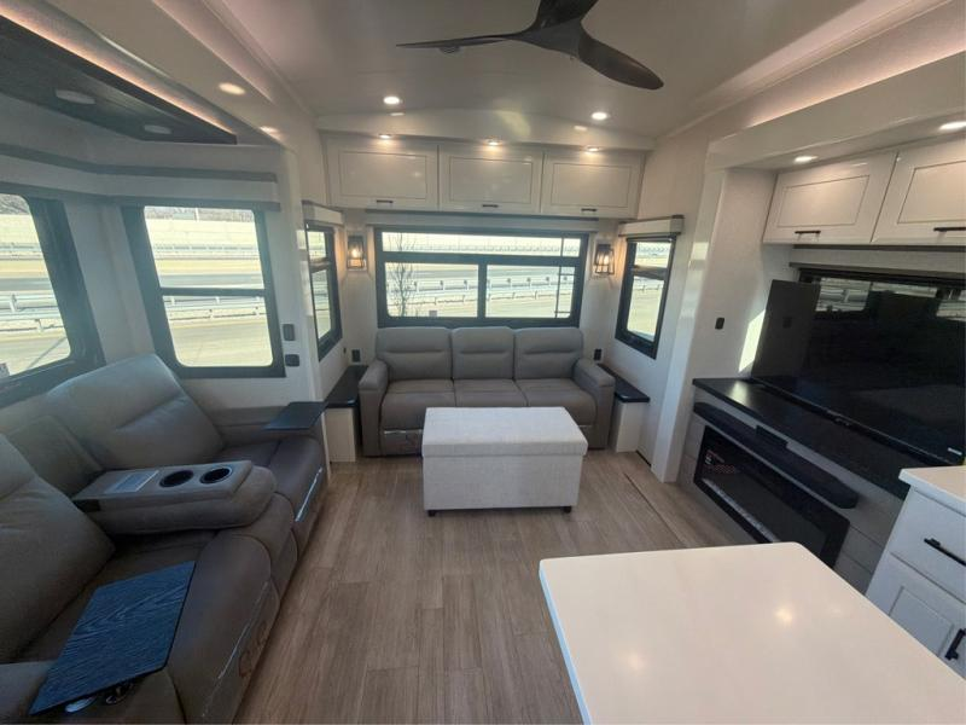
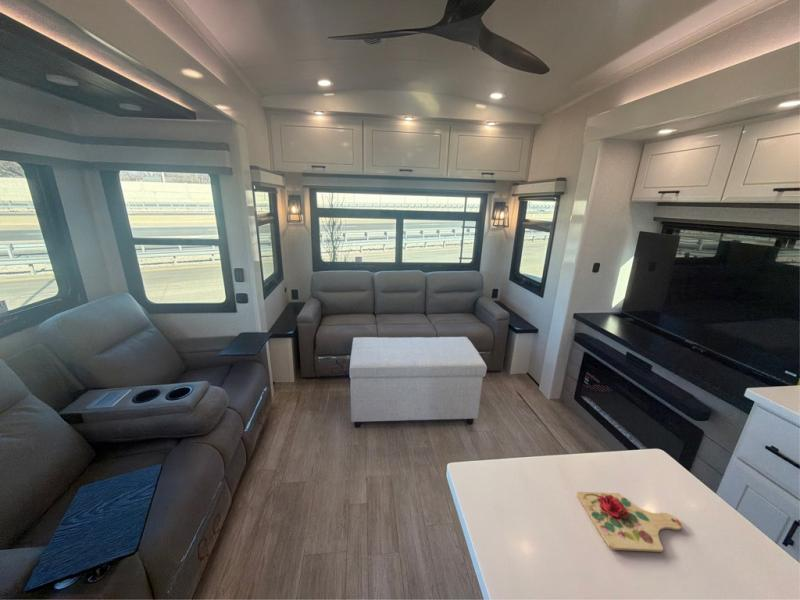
+ cutting board (635, 516)
